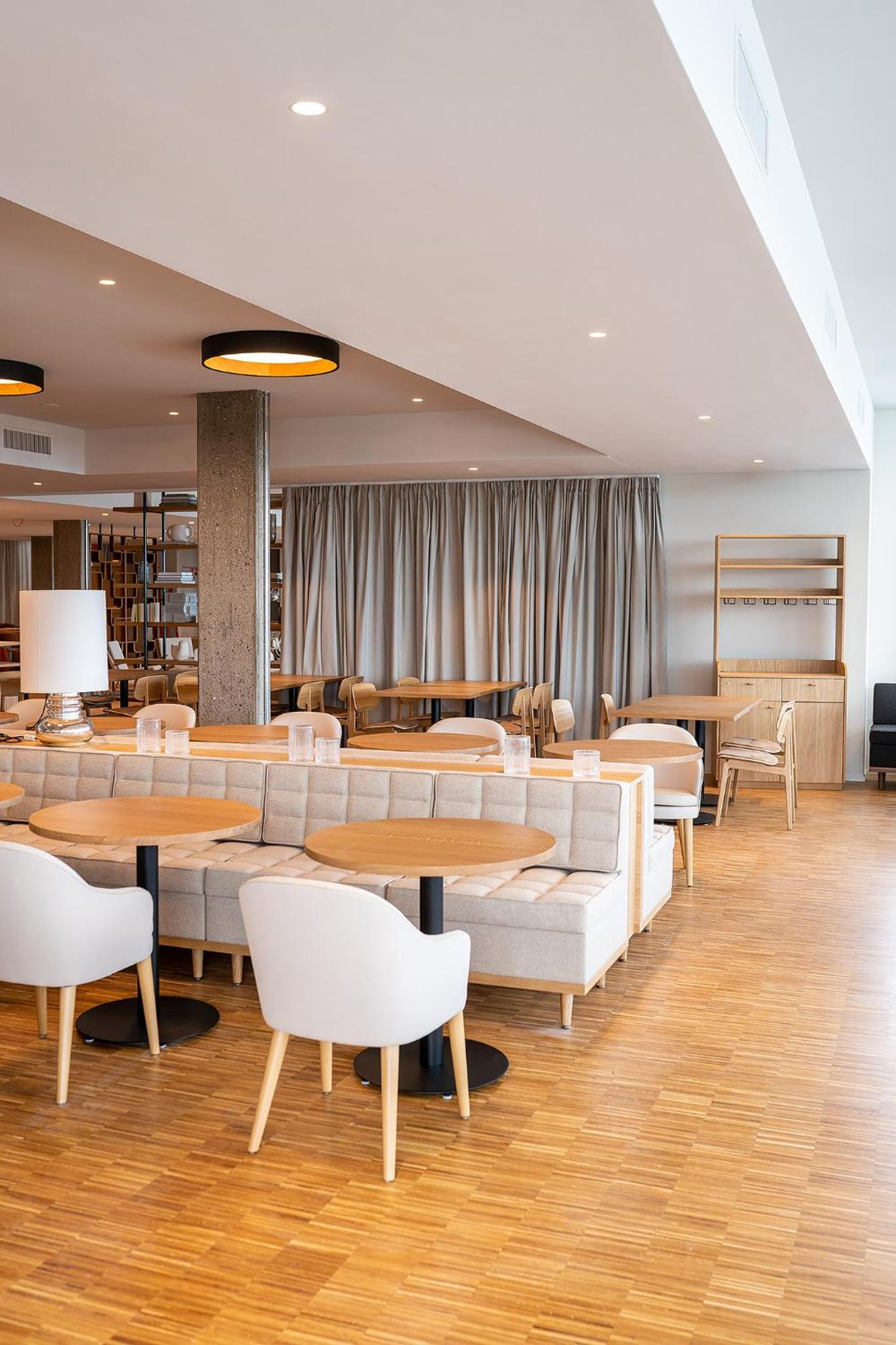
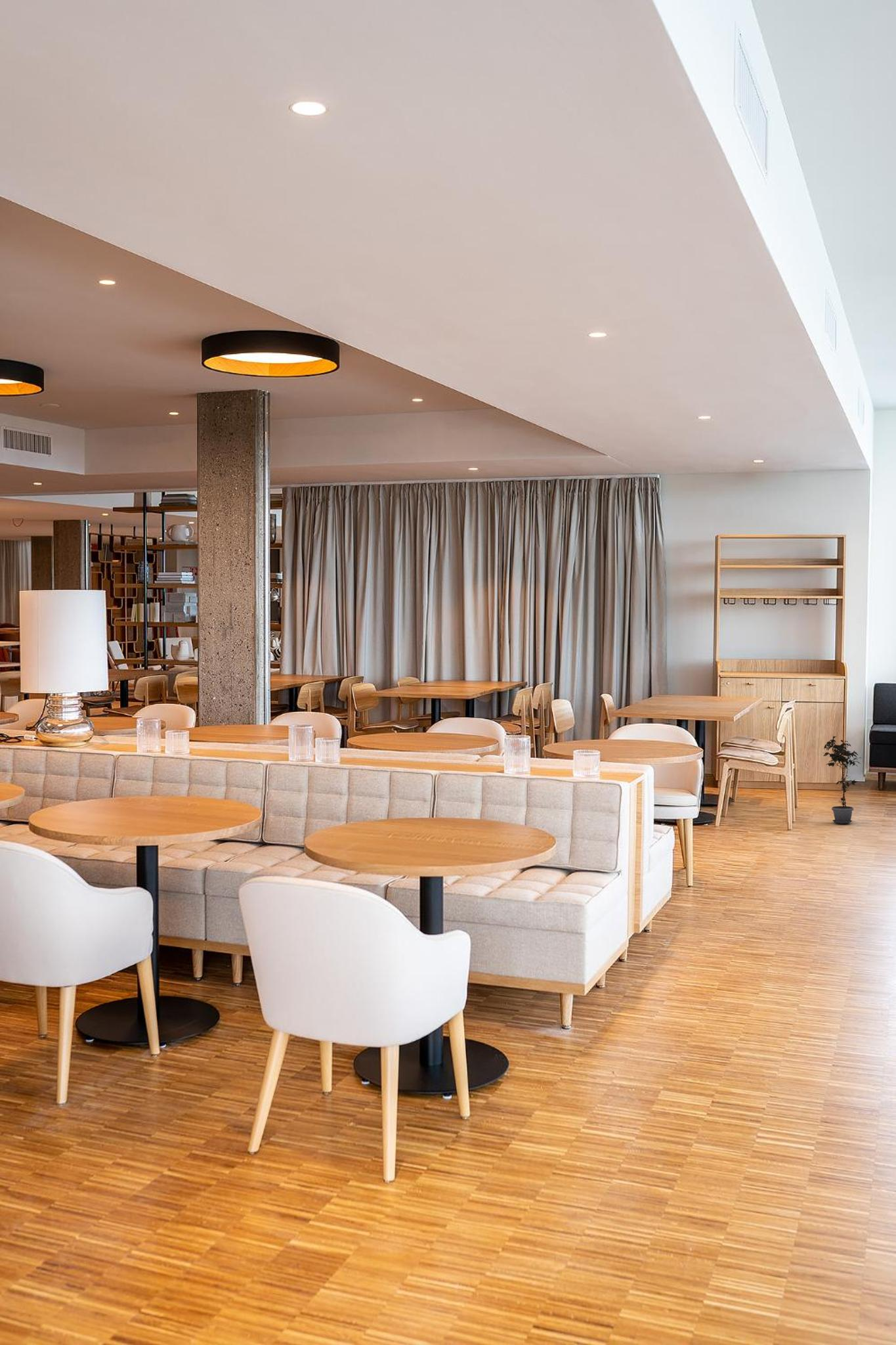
+ potted plant (842, 779)
